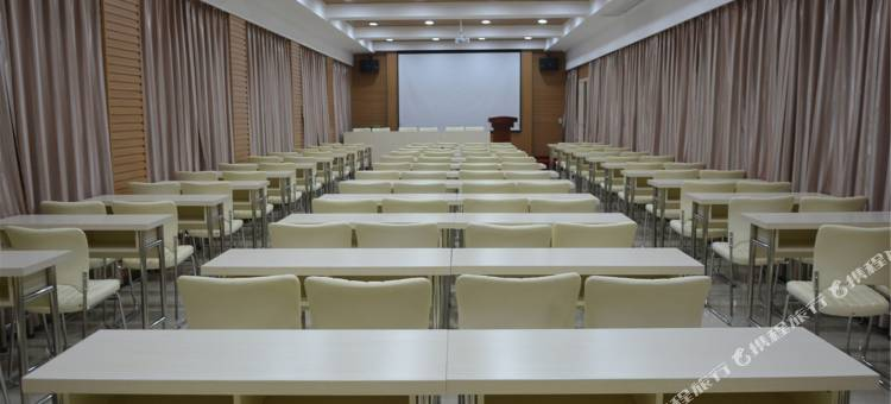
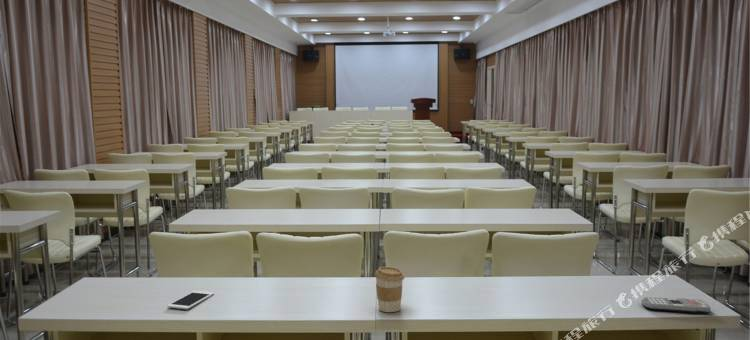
+ remote control (674, 305)
+ coffee cup (389, 288)
+ cell phone (191, 299)
